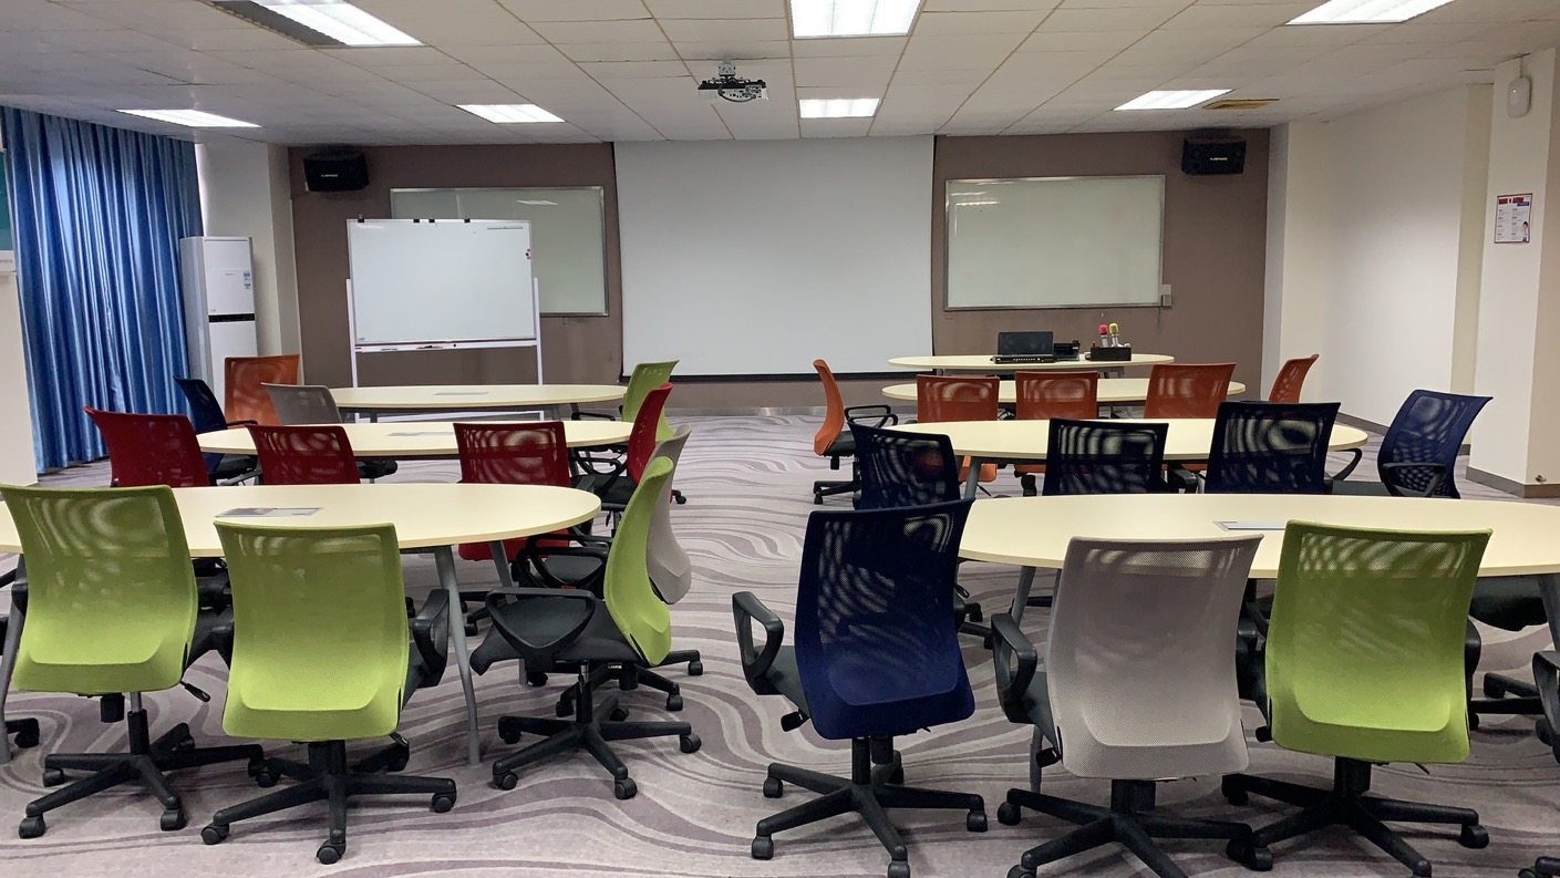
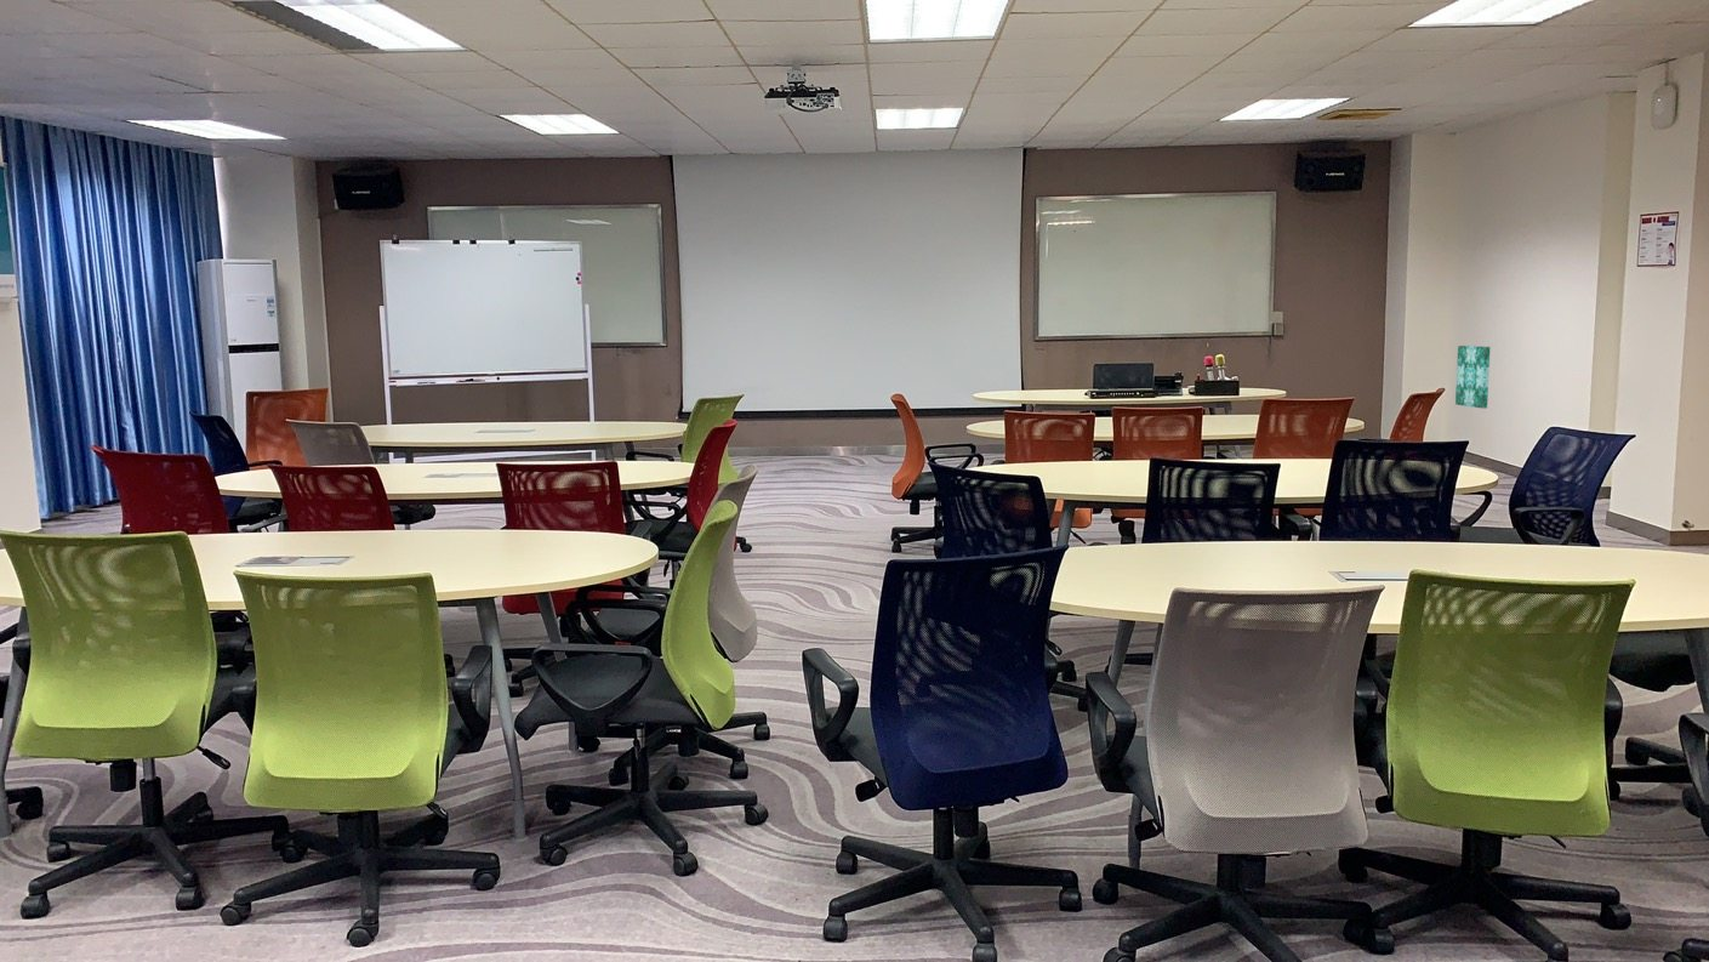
+ wall art (1472, 376)
